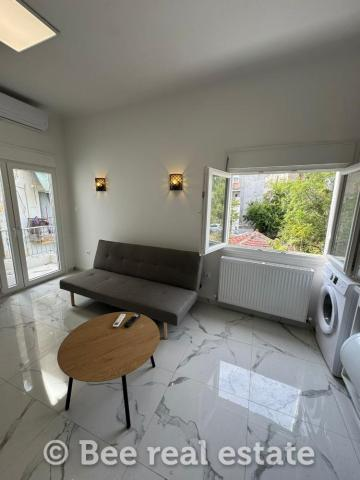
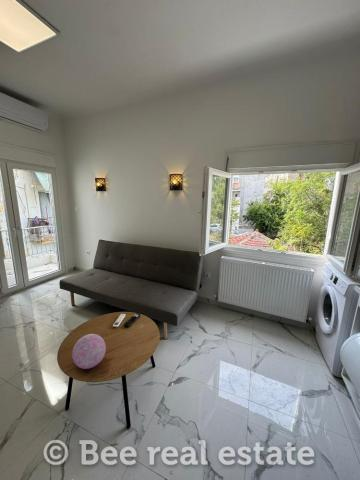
+ decorative orb (89, 350)
